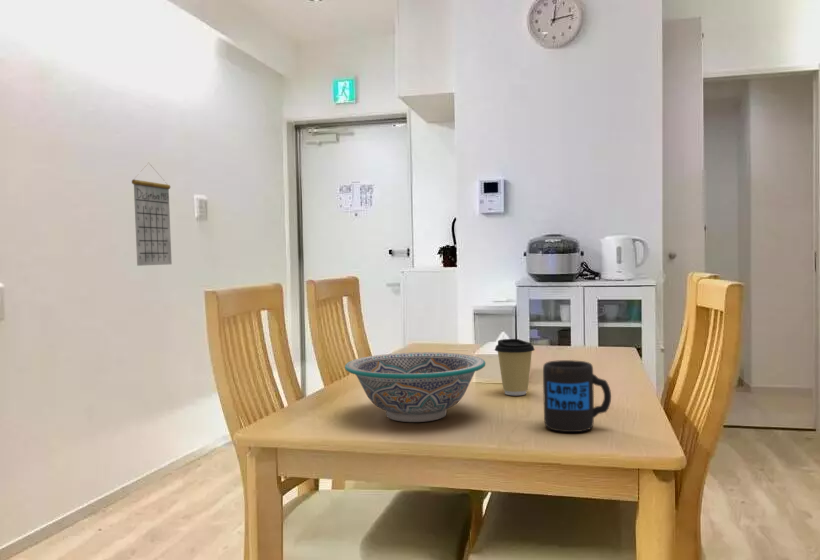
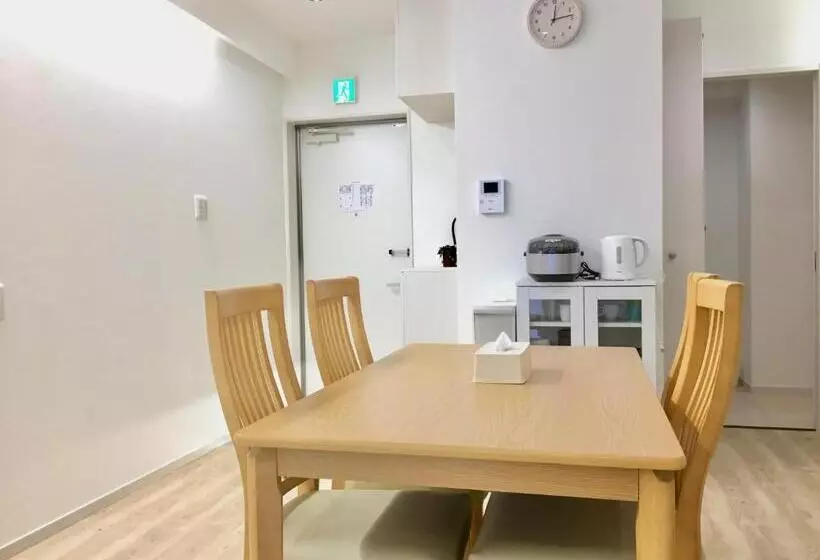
- bowl (415, 388)
- calendar (152, 213)
- mug (576, 395)
- coffee cup (514, 367)
